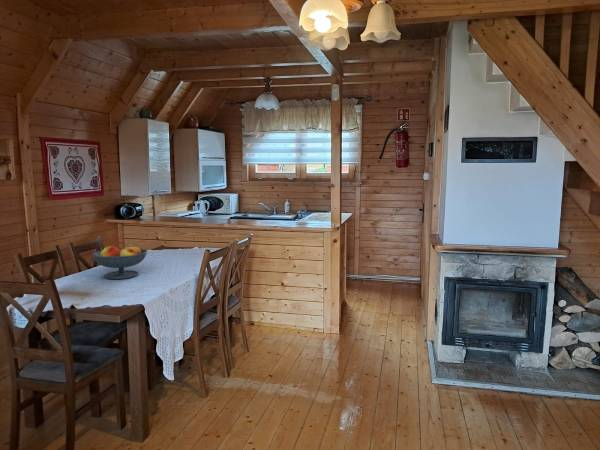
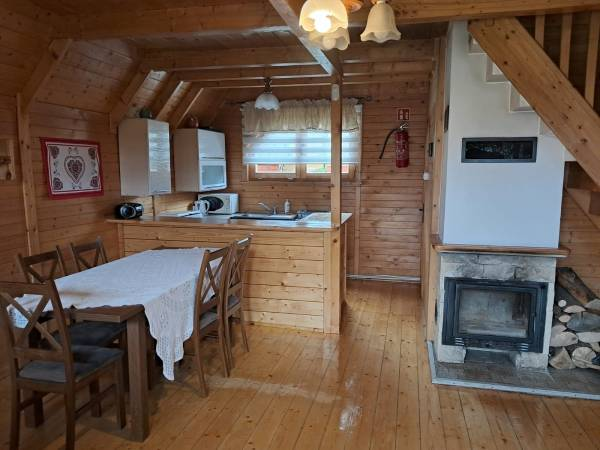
- fruit bowl (120, 259)
